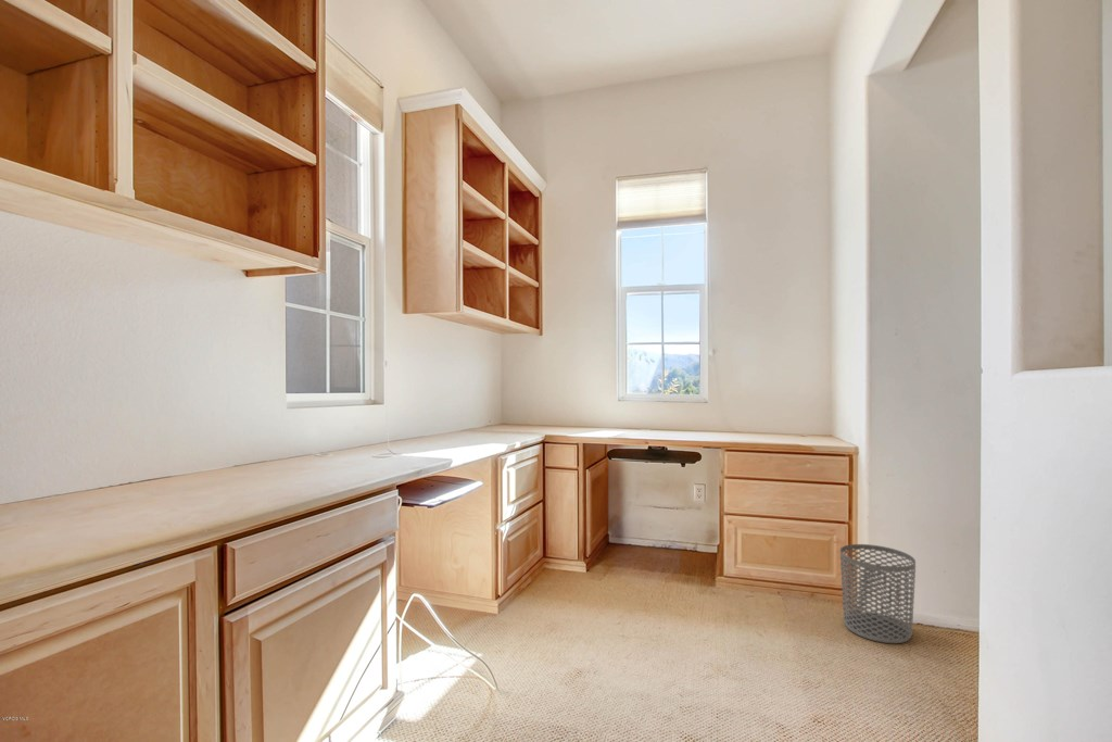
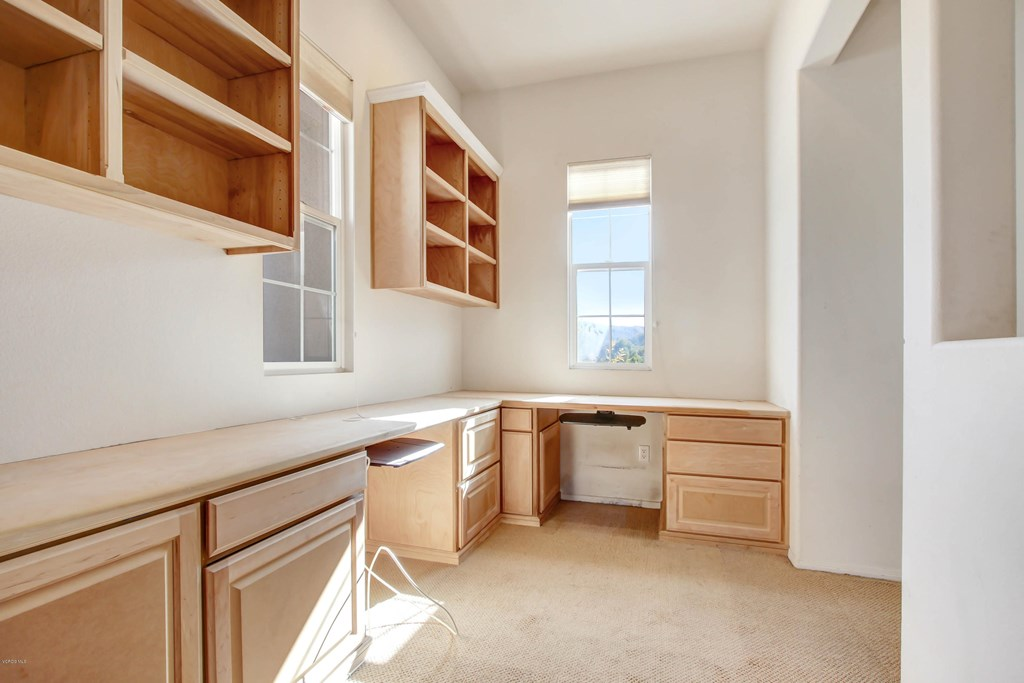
- waste bin (876, 591)
